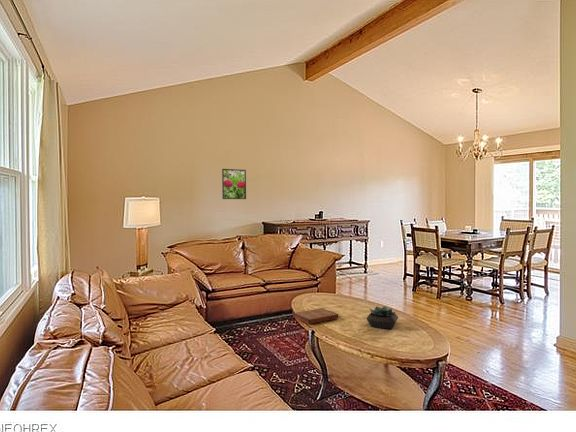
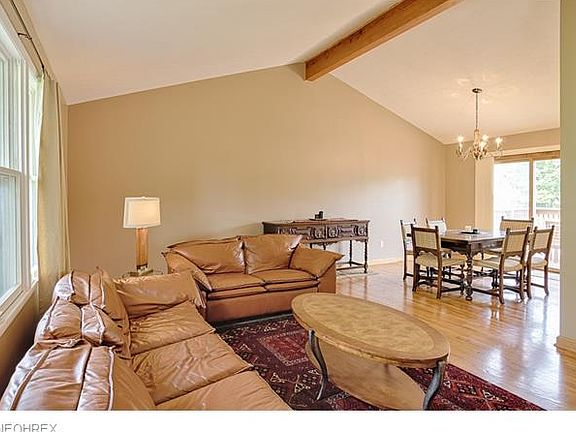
- succulent plant (382, 316)
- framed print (234, 184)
- book (315, 315)
